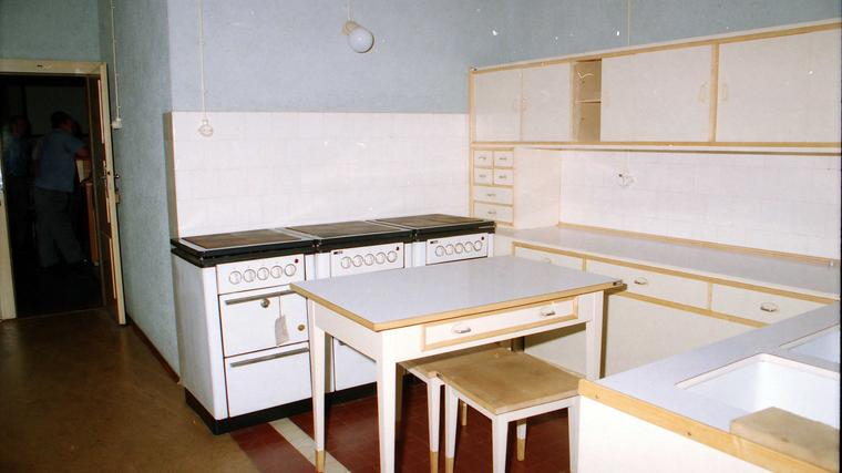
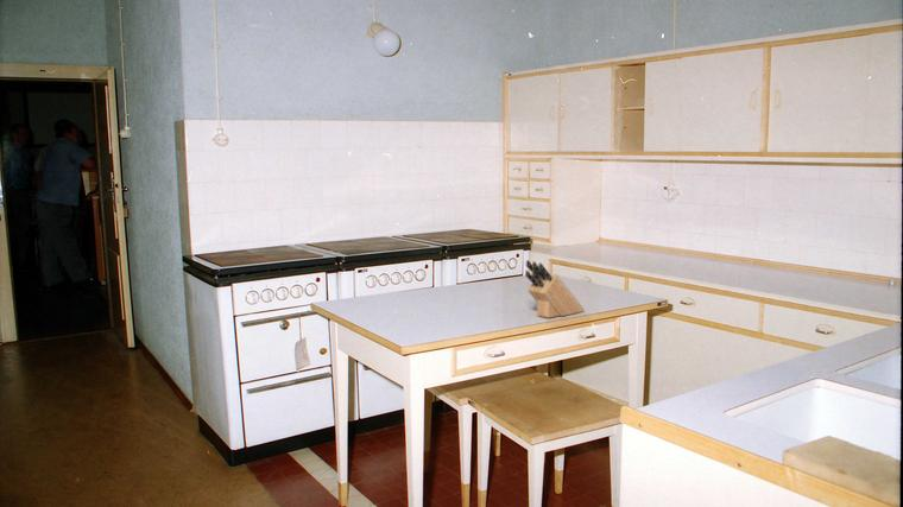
+ knife block (552, 286)
